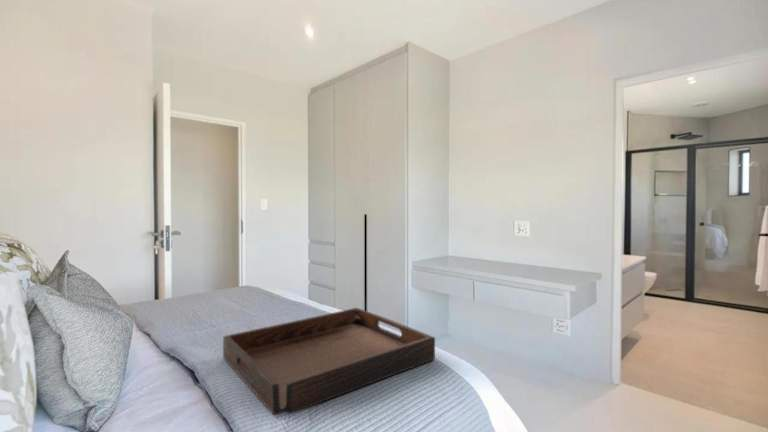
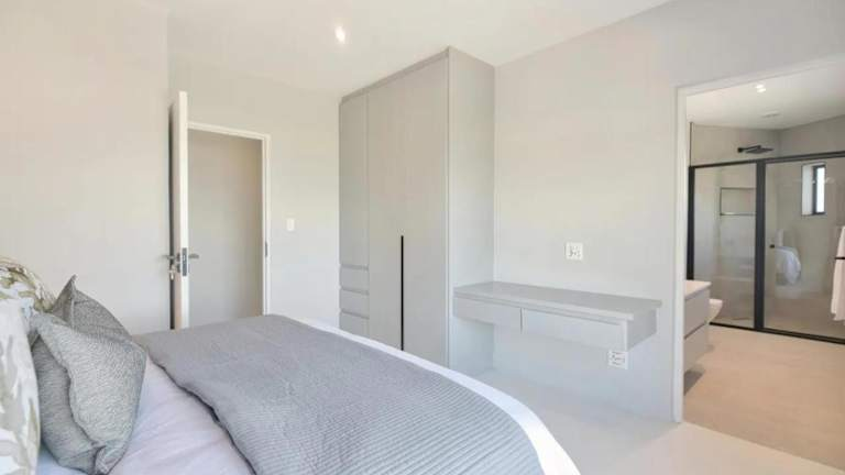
- serving tray (328, 347)
